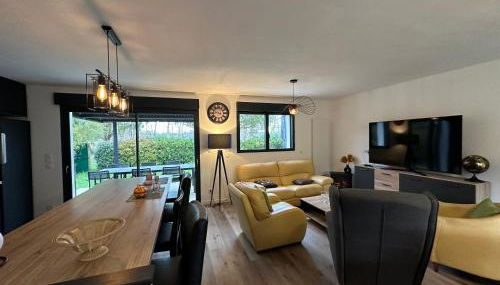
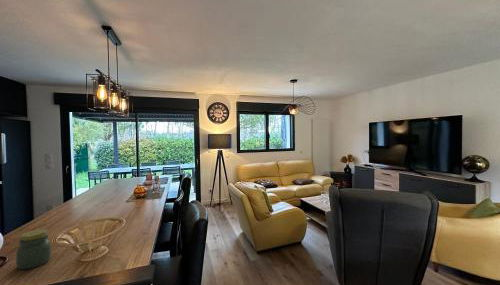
+ jar (33, 247)
